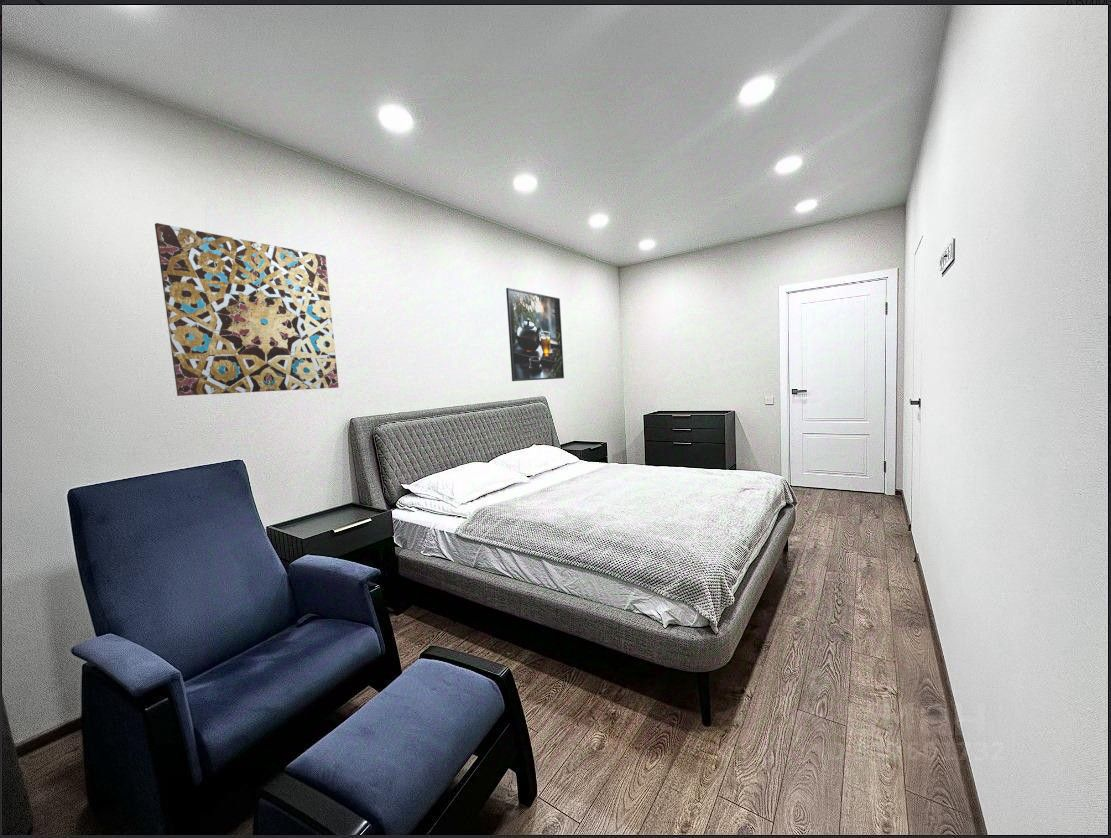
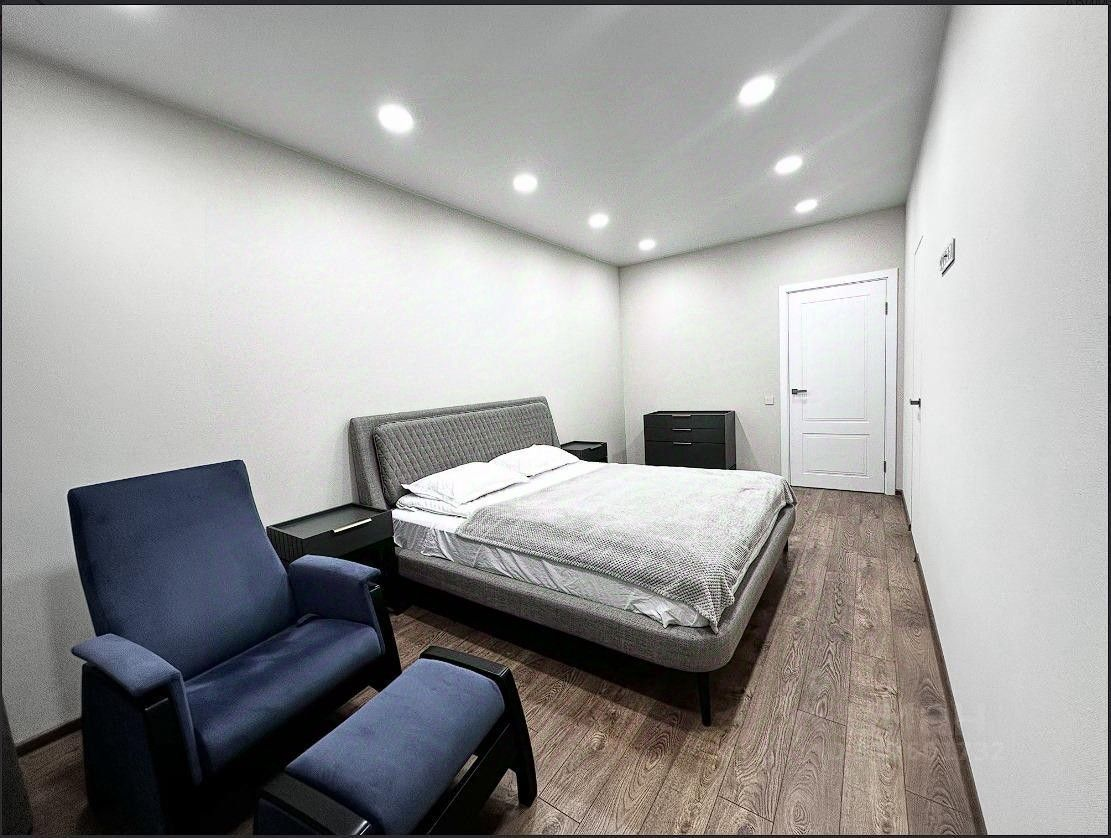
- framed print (537, 337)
- wall art (259, 317)
